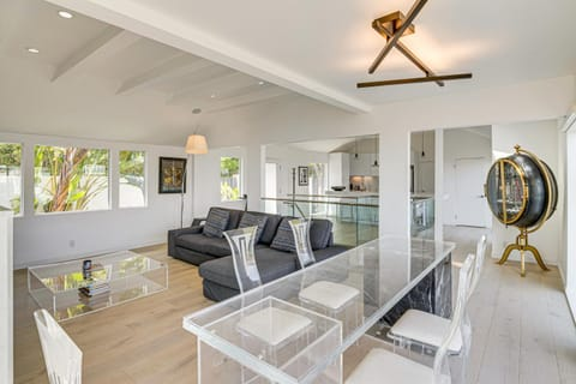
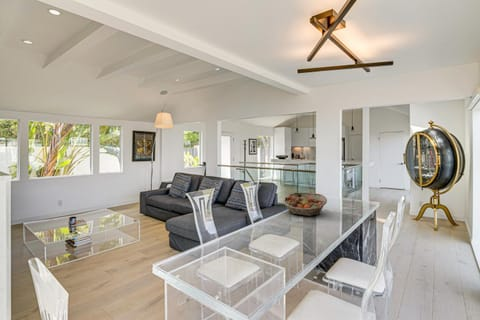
+ fruit basket (304, 203)
